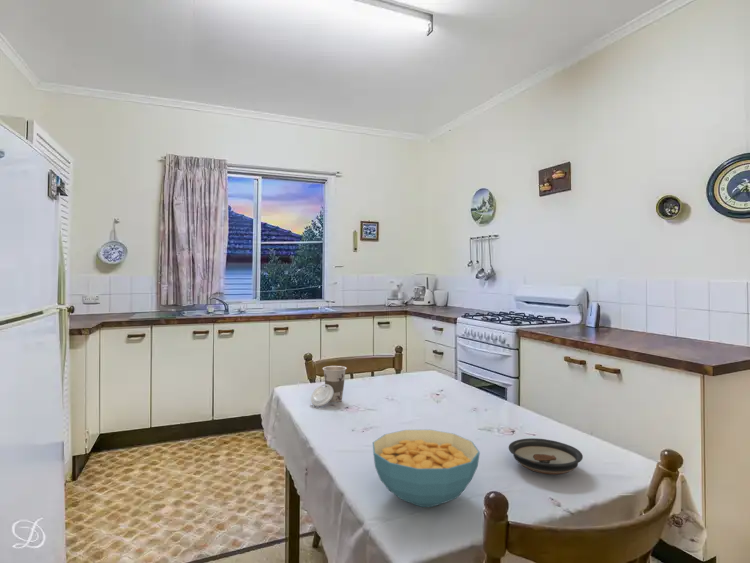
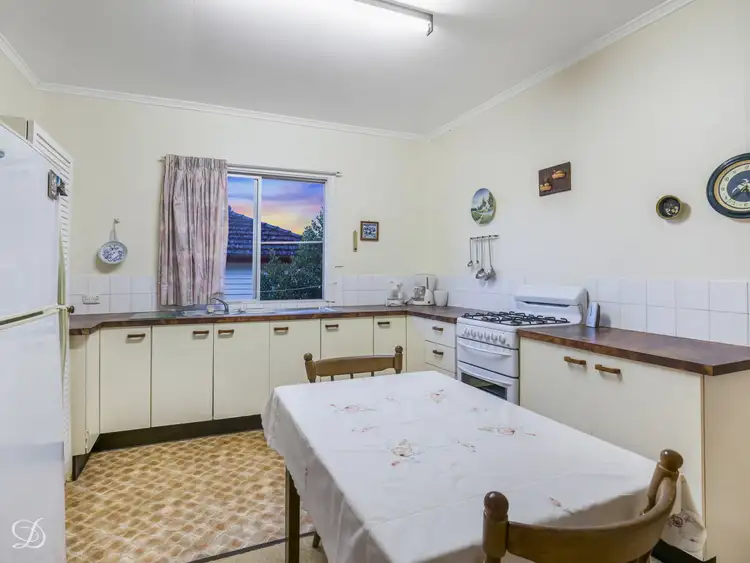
- cereal bowl (424, 473)
- cup (329, 385)
- saucer (544, 458)
